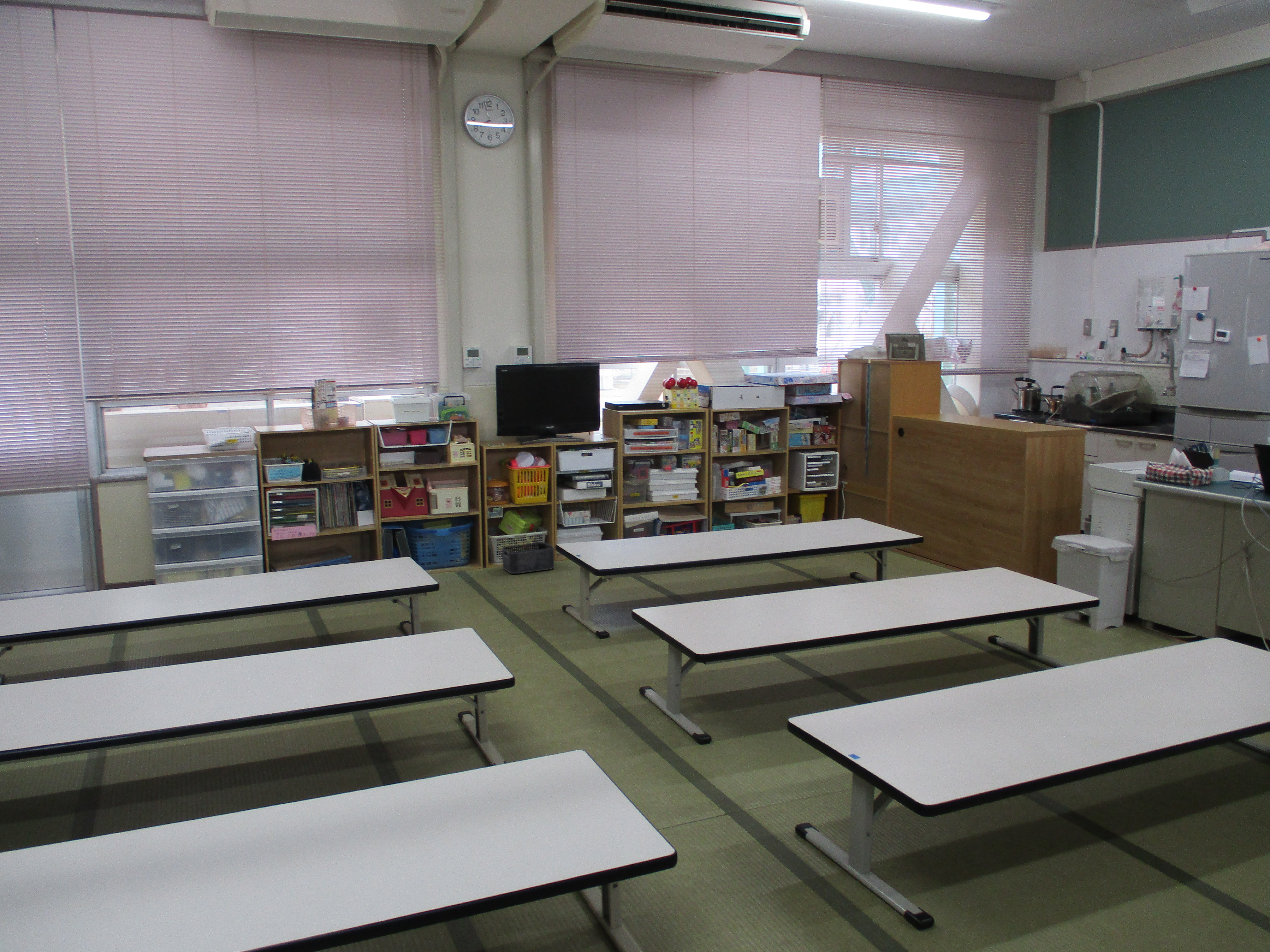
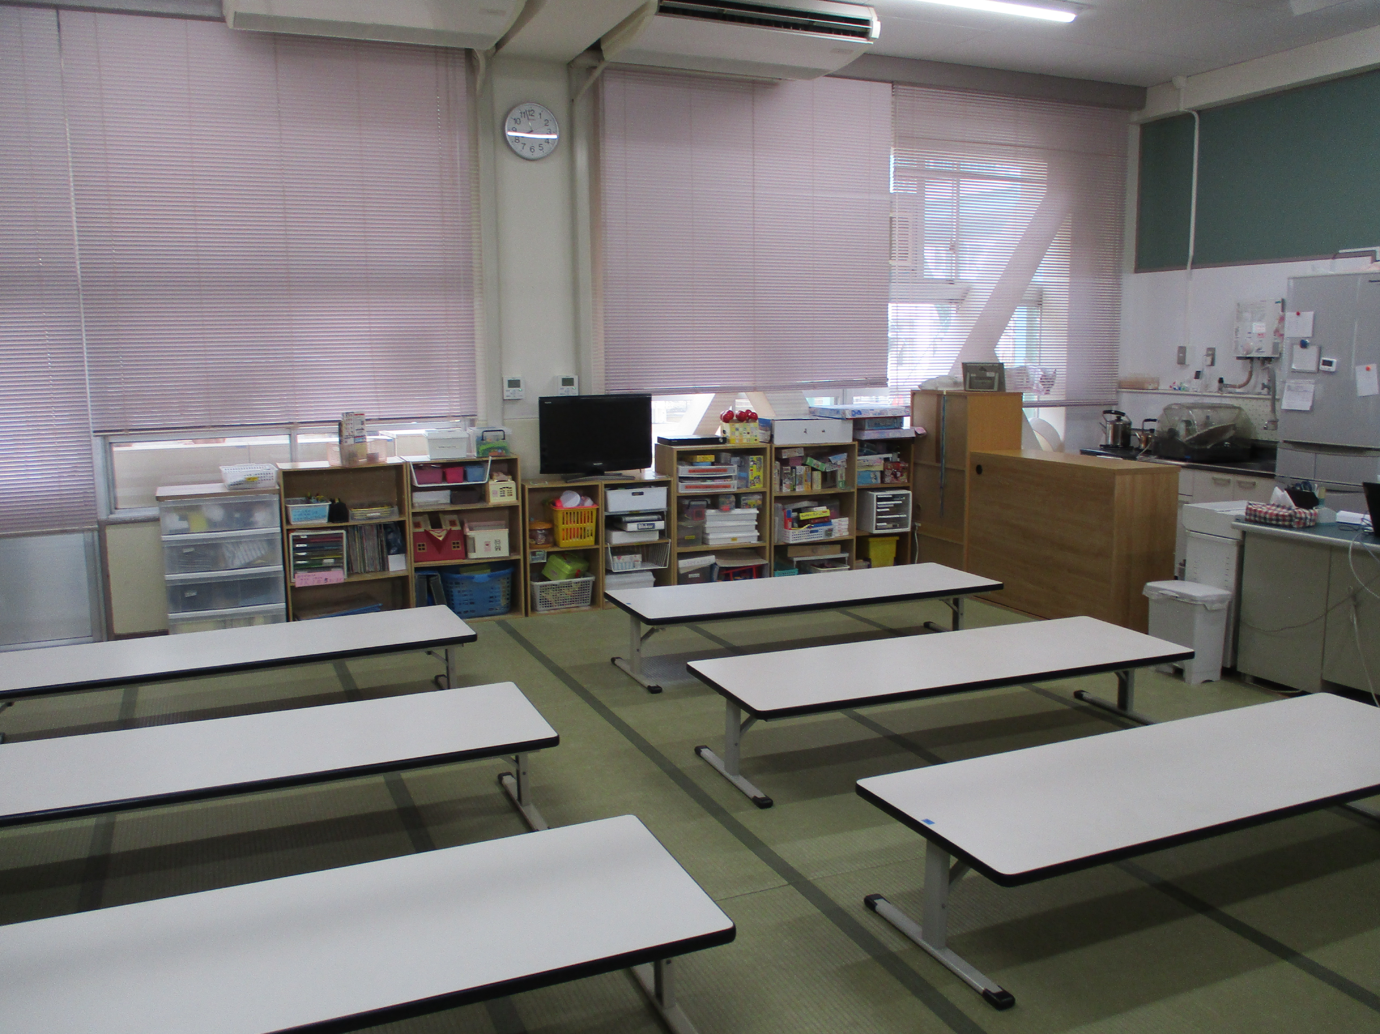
- storage bin (528, 558)
